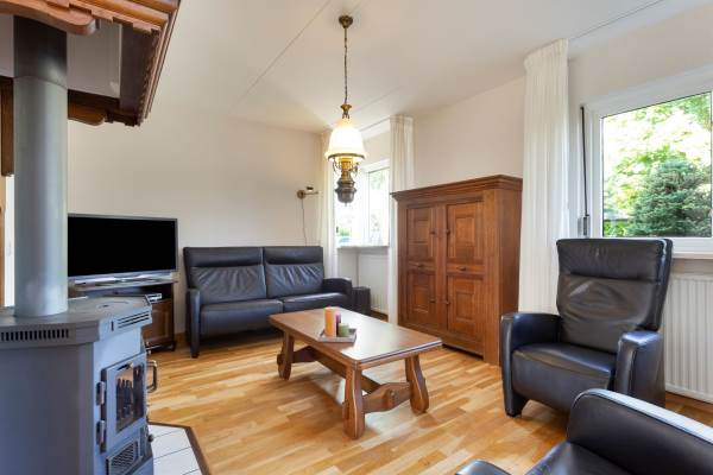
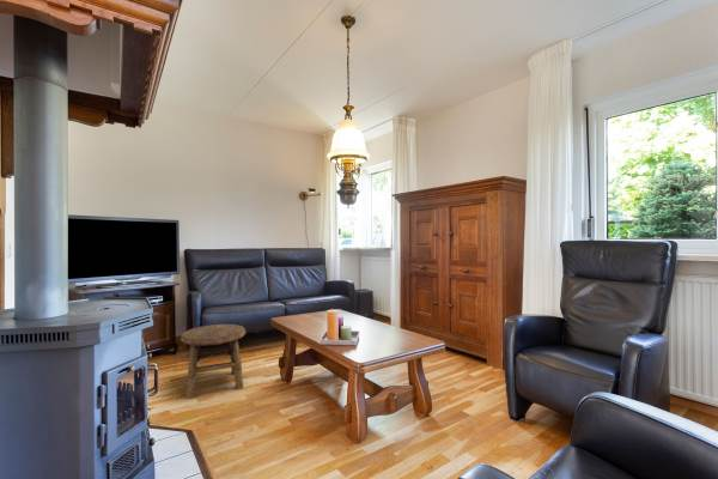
+ stool (214, 357)
